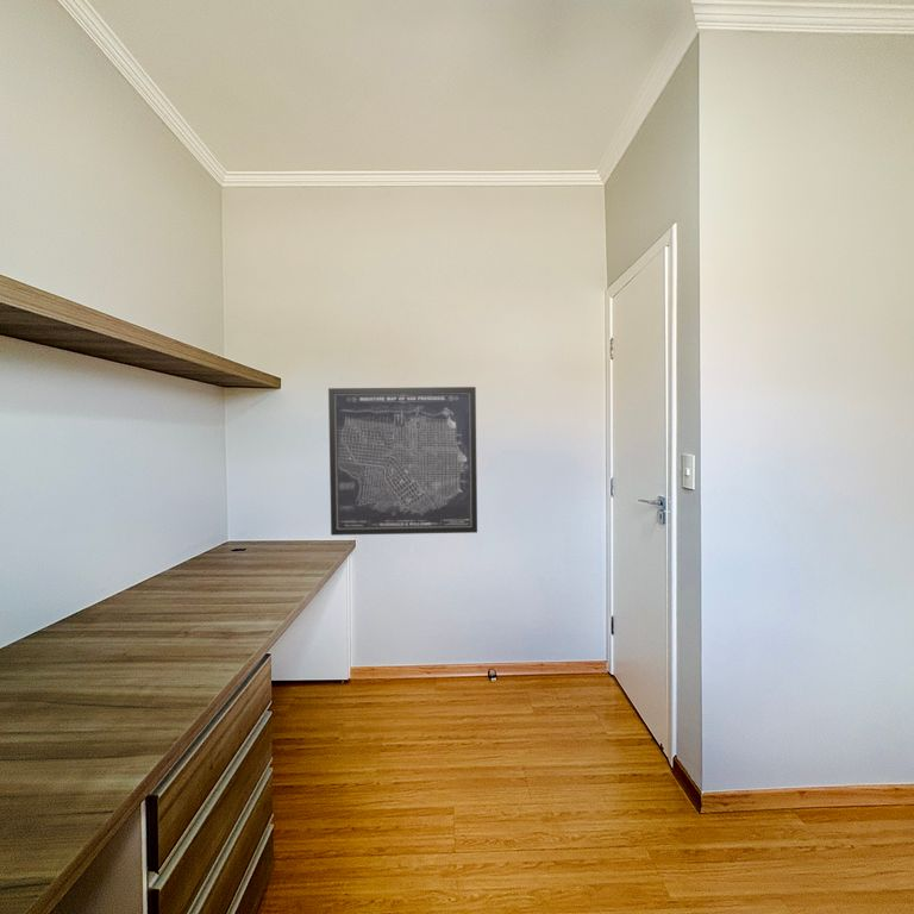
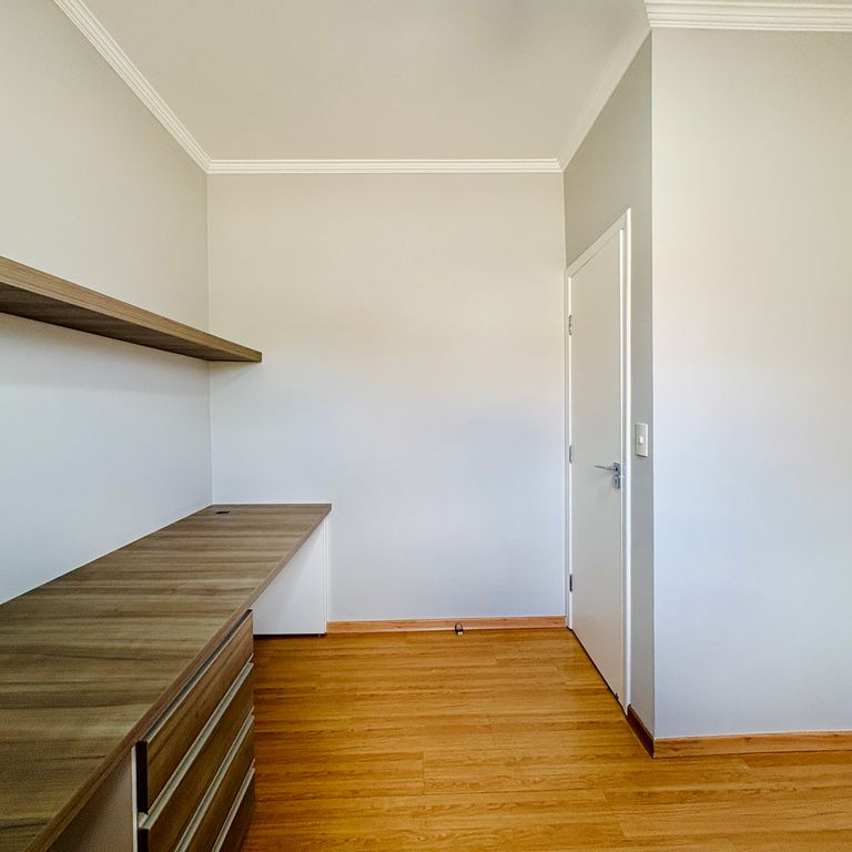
- wall art (403, 461)
